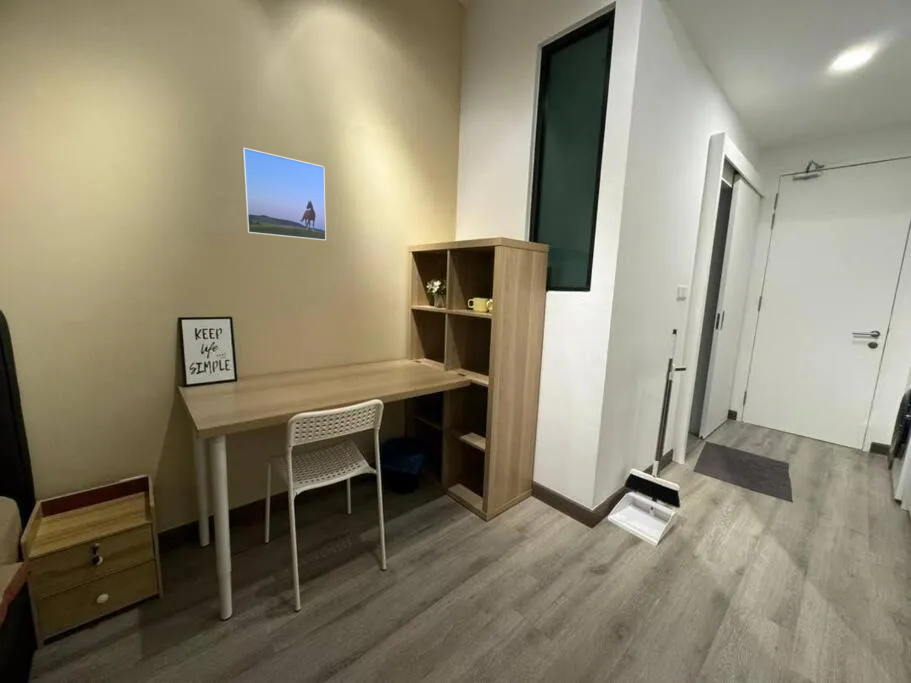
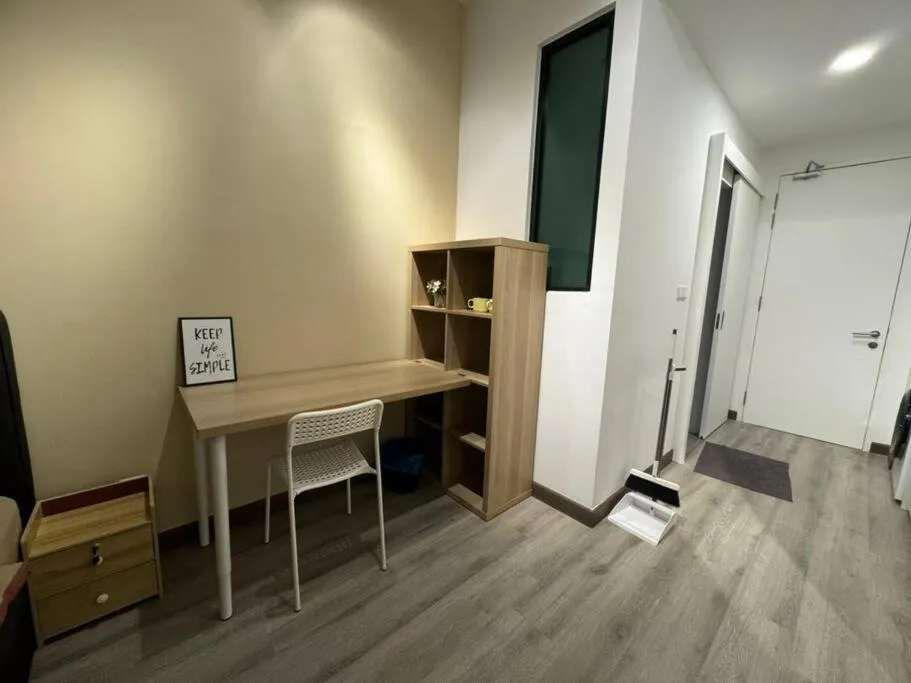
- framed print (287, 198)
